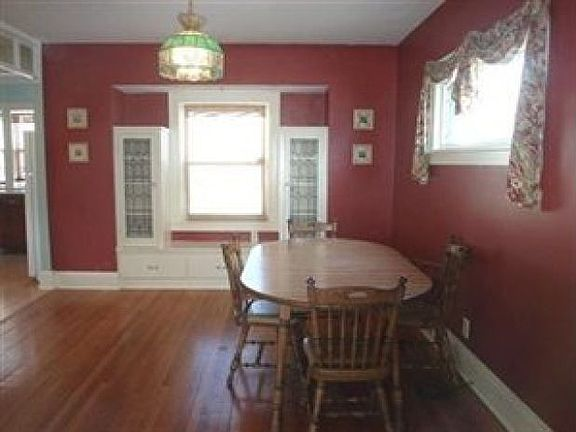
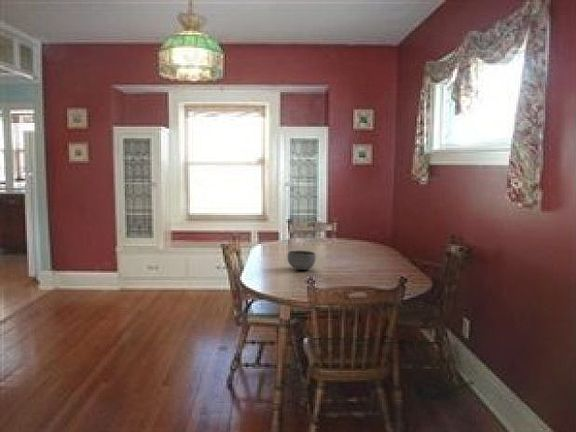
+ bowl (301, 260)
